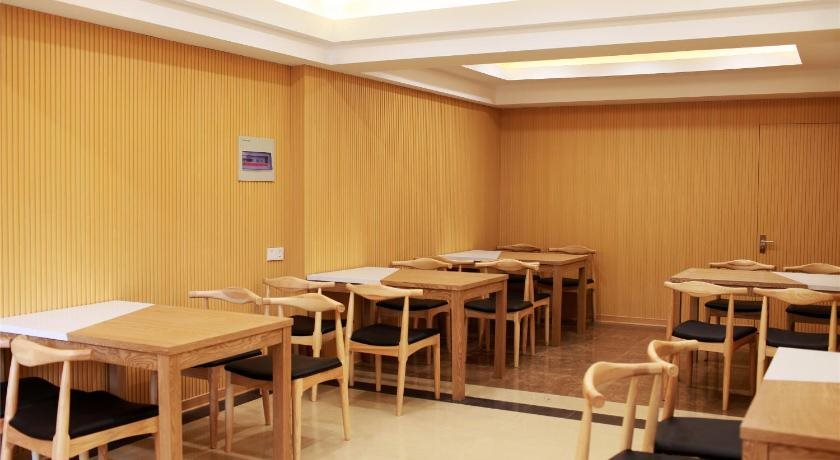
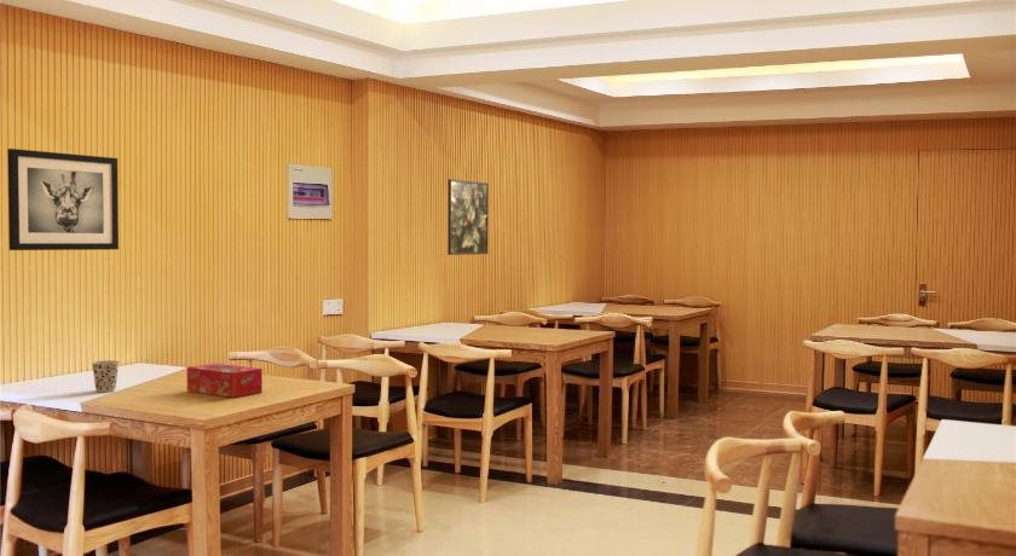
+ tissue box (224, 380)
+ wall art (65, 202)
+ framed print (468, 218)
+ cup (105, 376)
